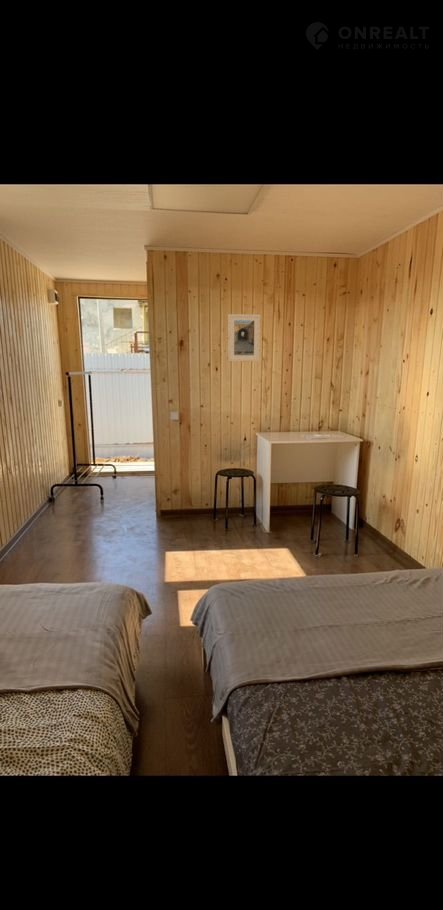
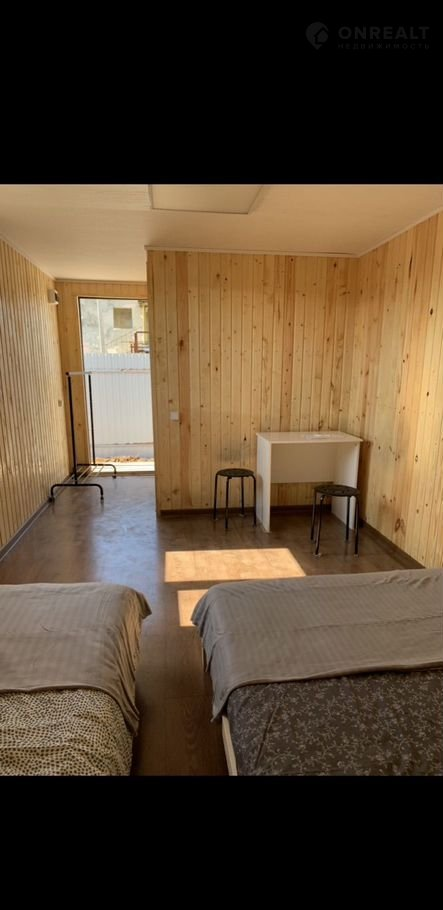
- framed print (244, 338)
